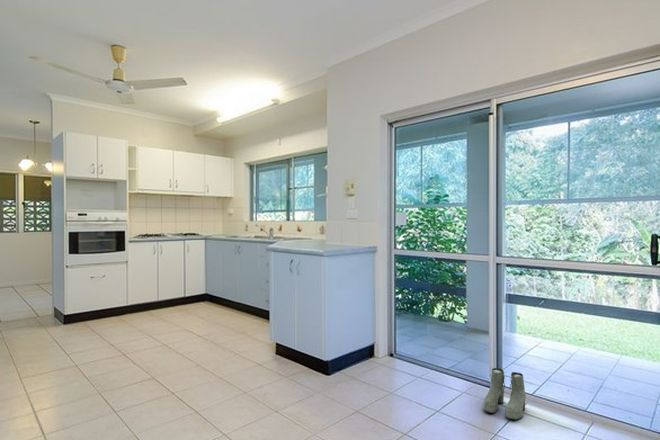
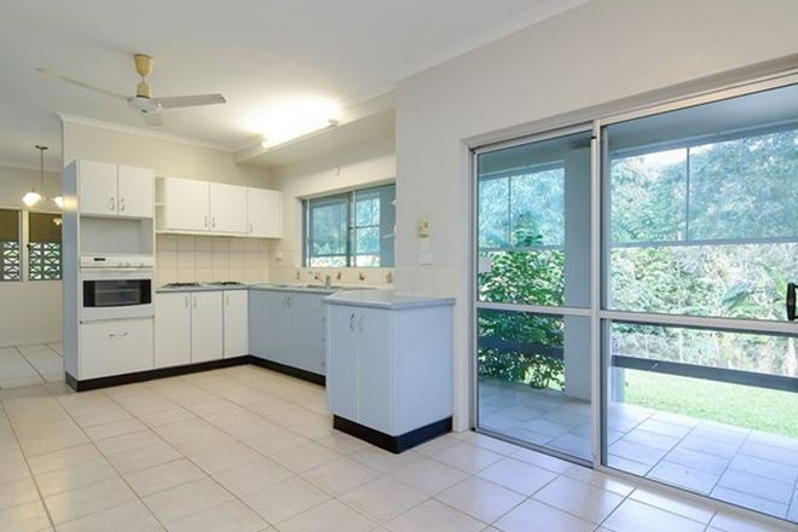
- boots (503, 391)
